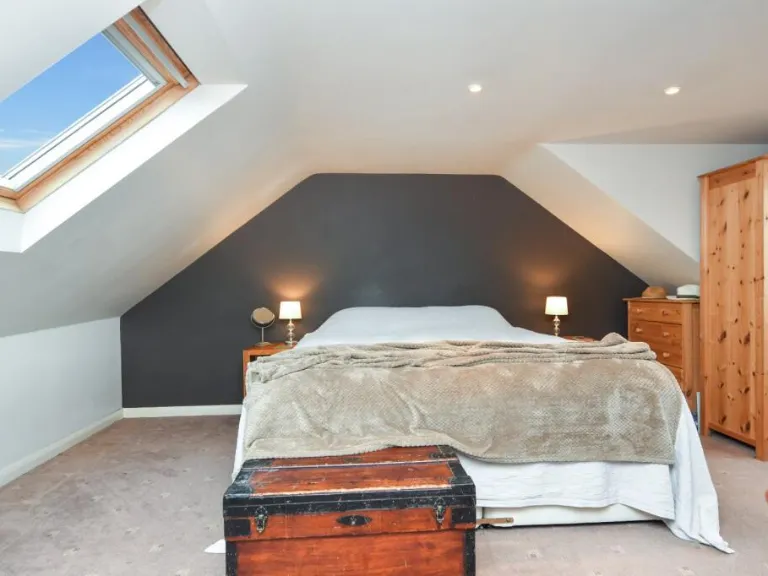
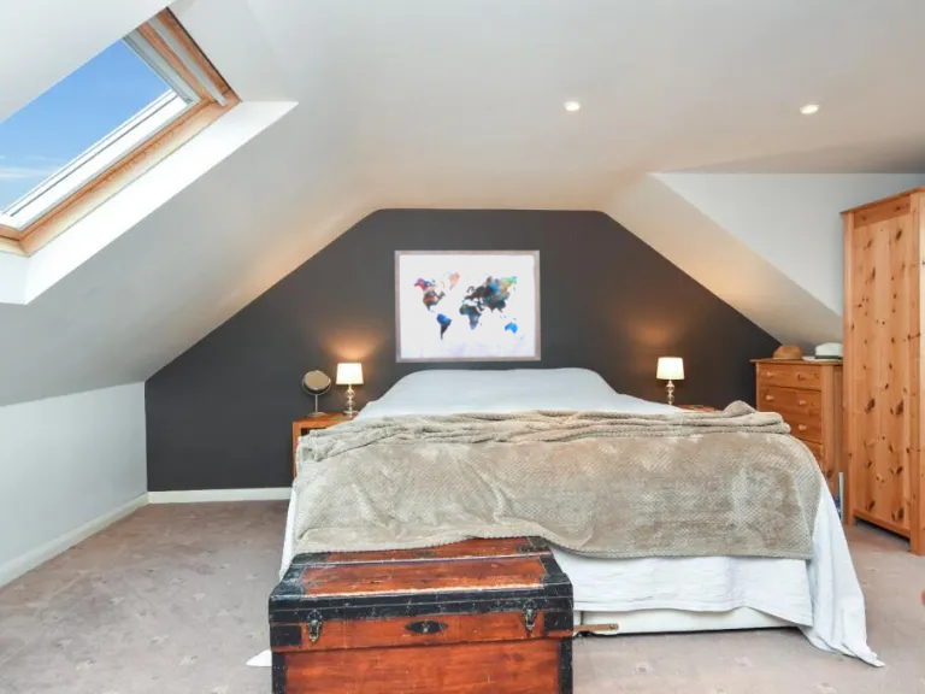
+ wall art (467, 306)
